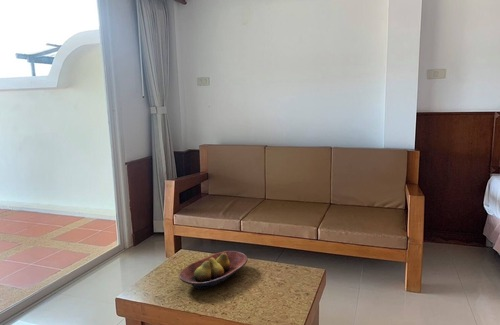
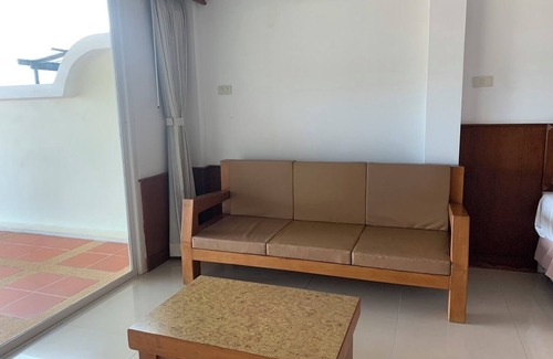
- fruit bowl (215, 266)
